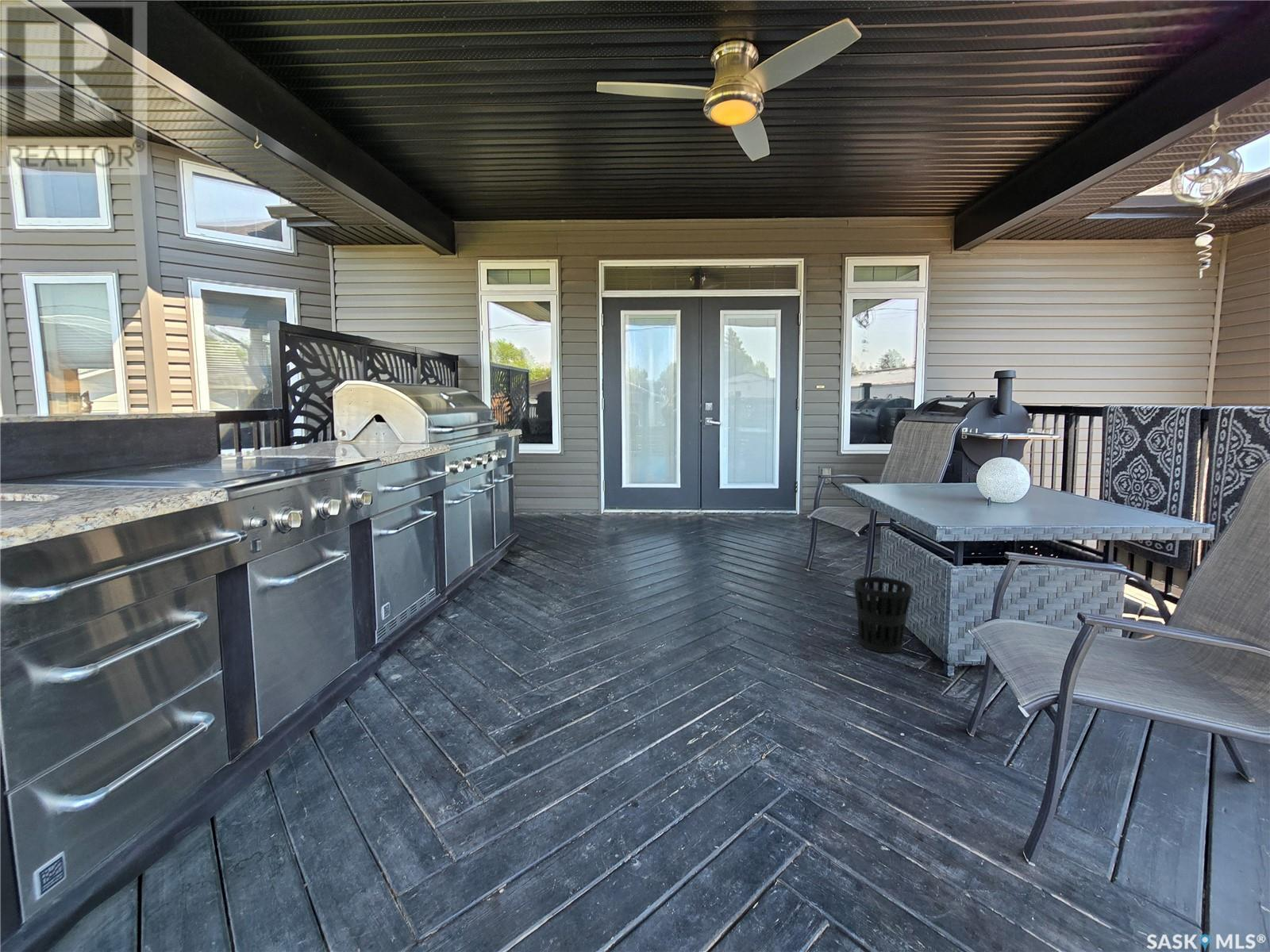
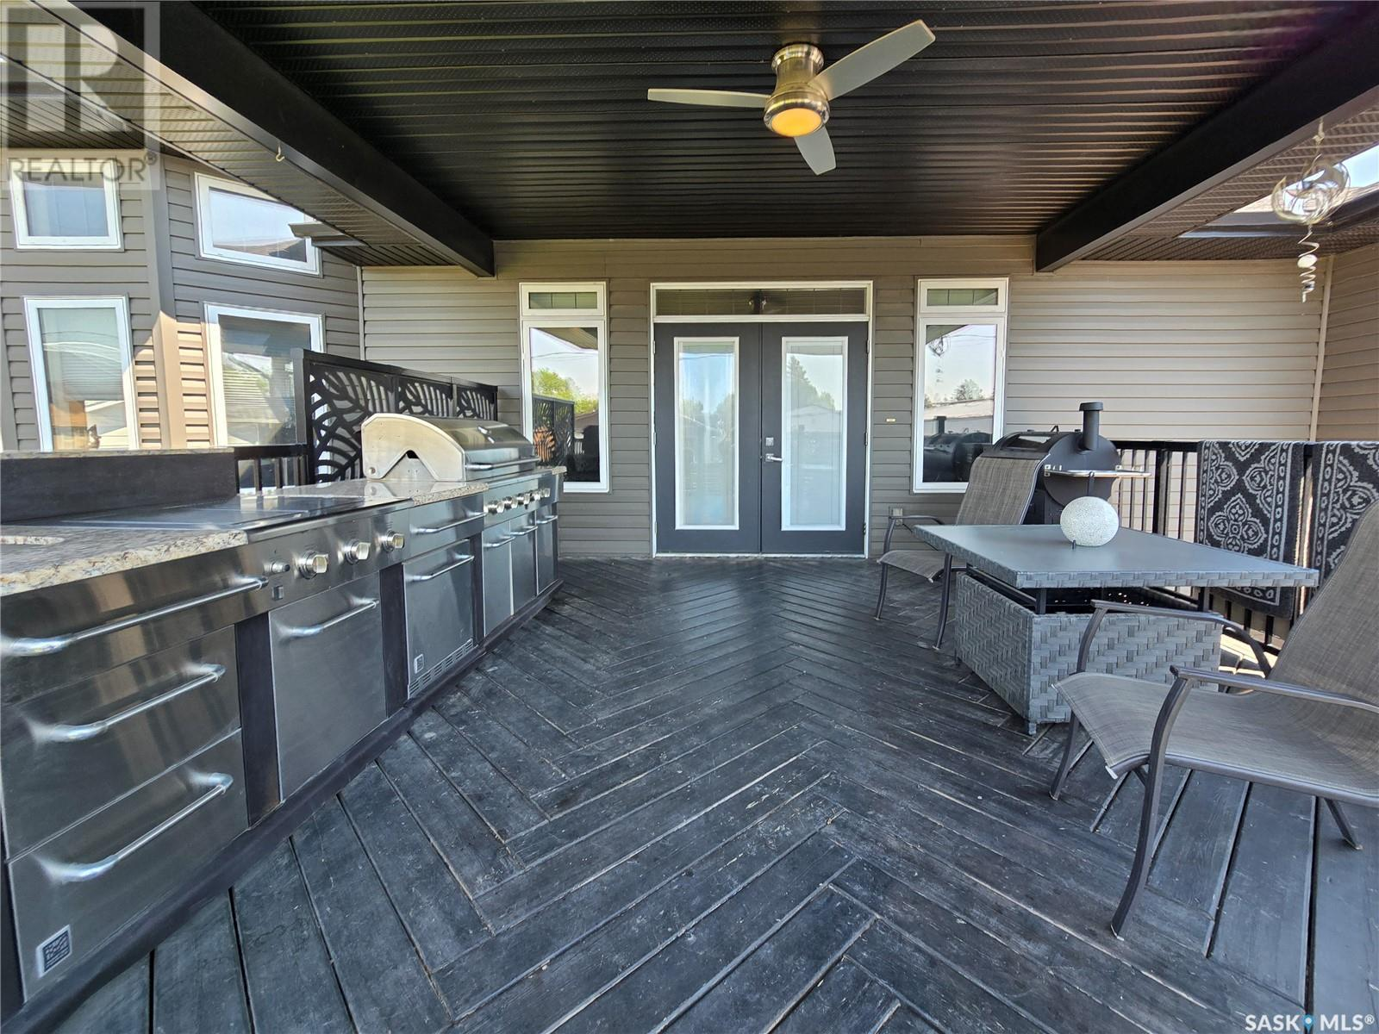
- wastebasket (881, 614)
